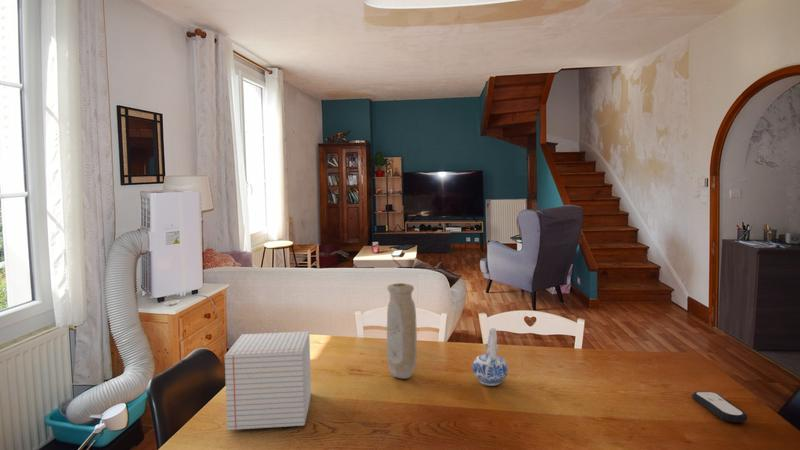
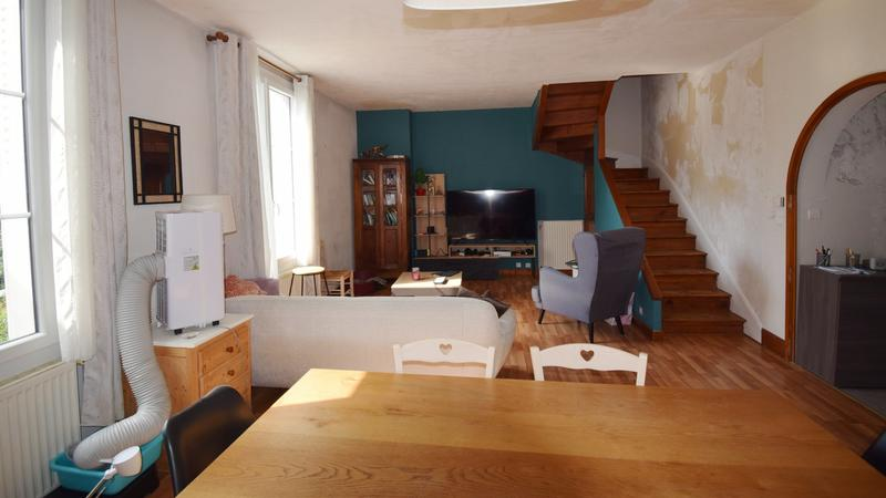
- vase (401, 330)
- ceramic pitcher (490, 353)
- notepad (271, 377)
- remote control (719, 405)
